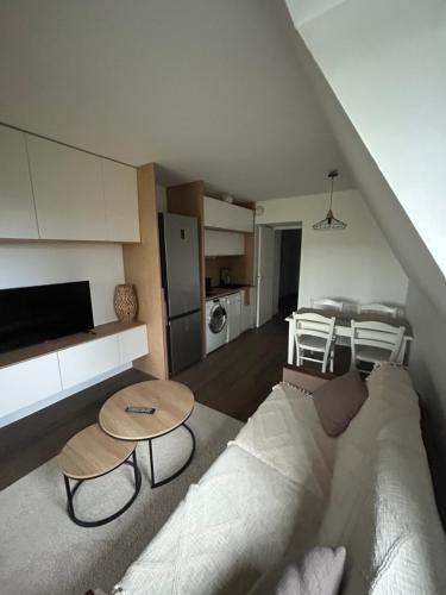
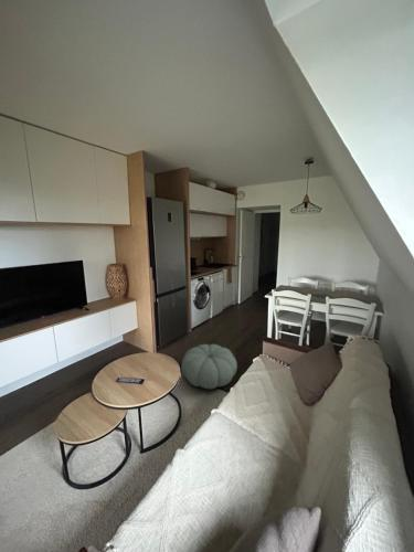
+ pouf (209, 363)
